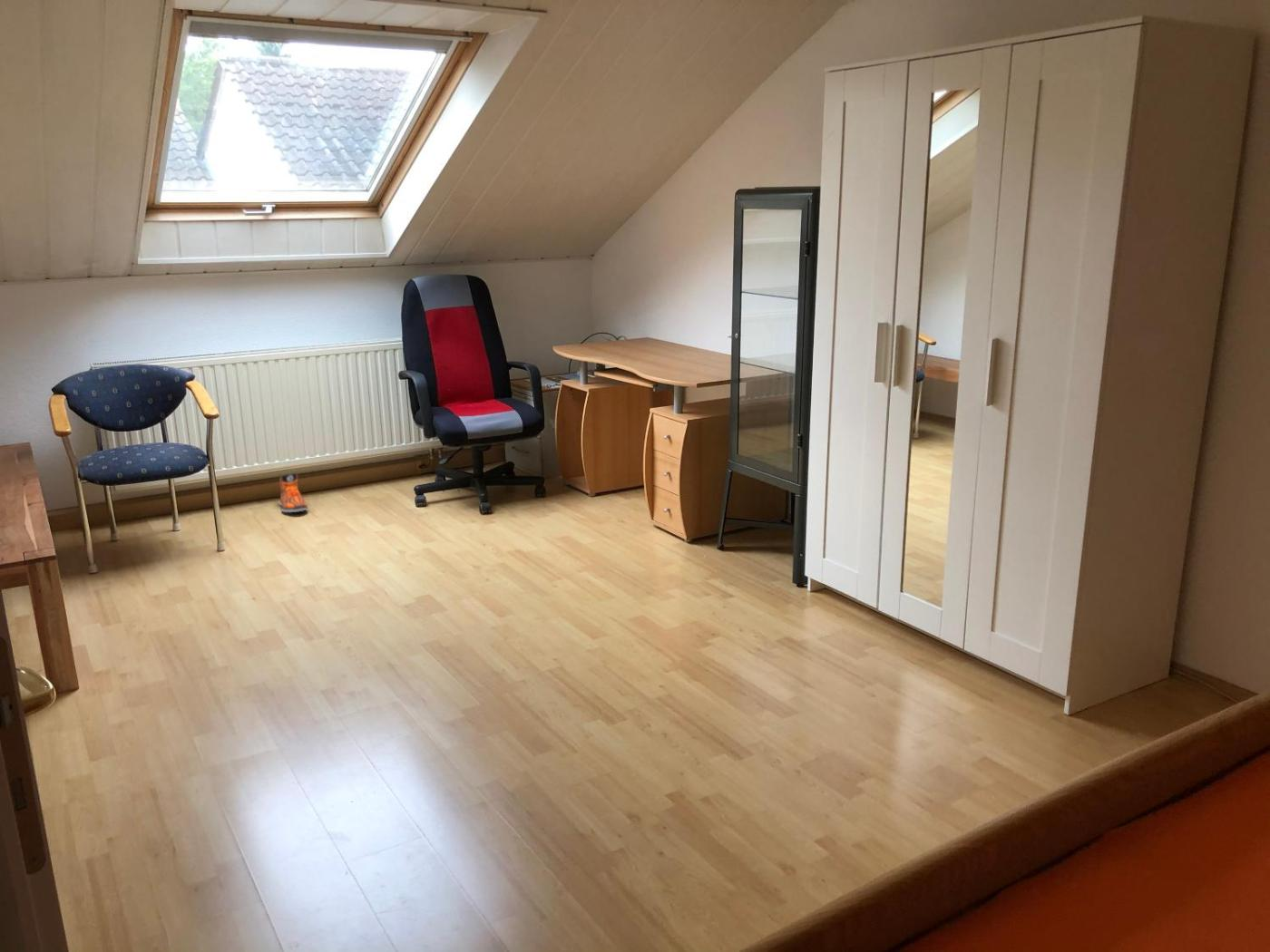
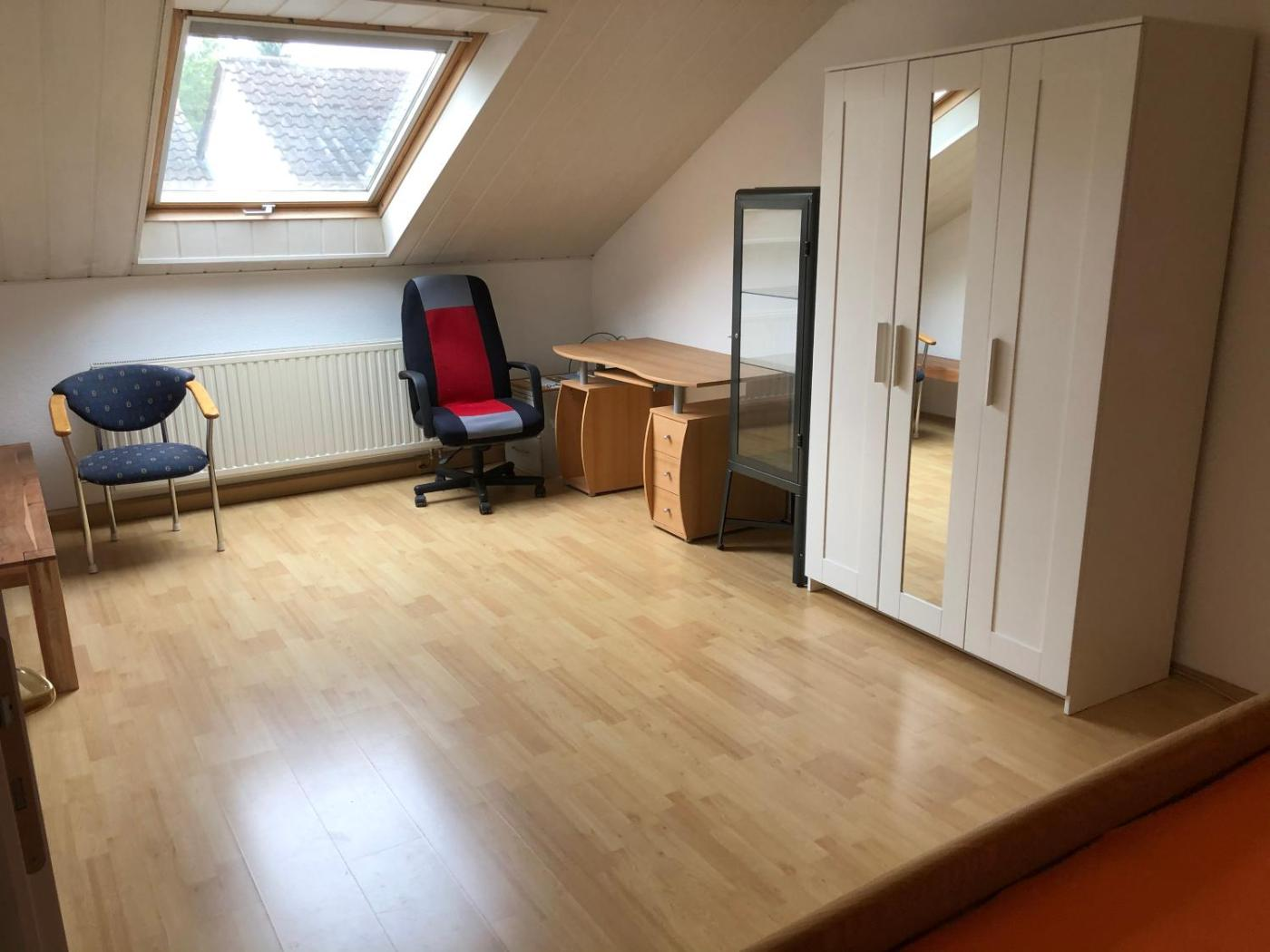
- sneaker (290, 491)
